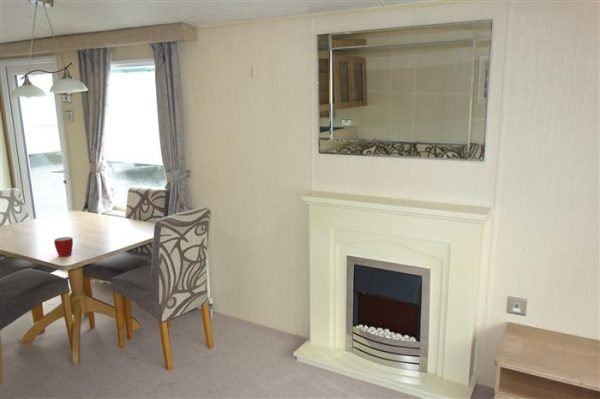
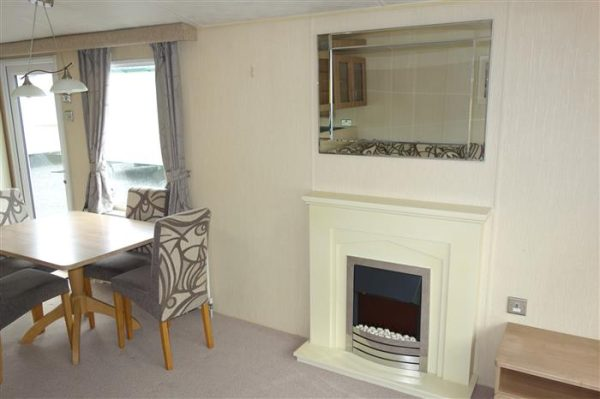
- mug (65, 247)
